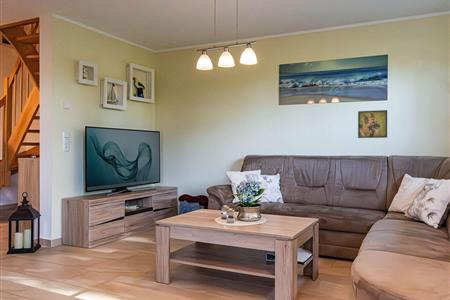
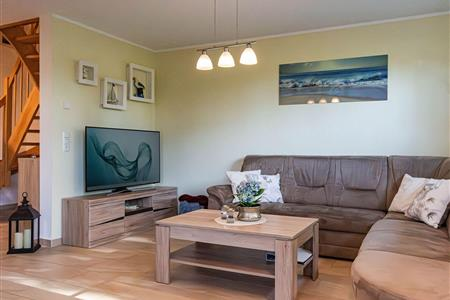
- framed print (372, 124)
